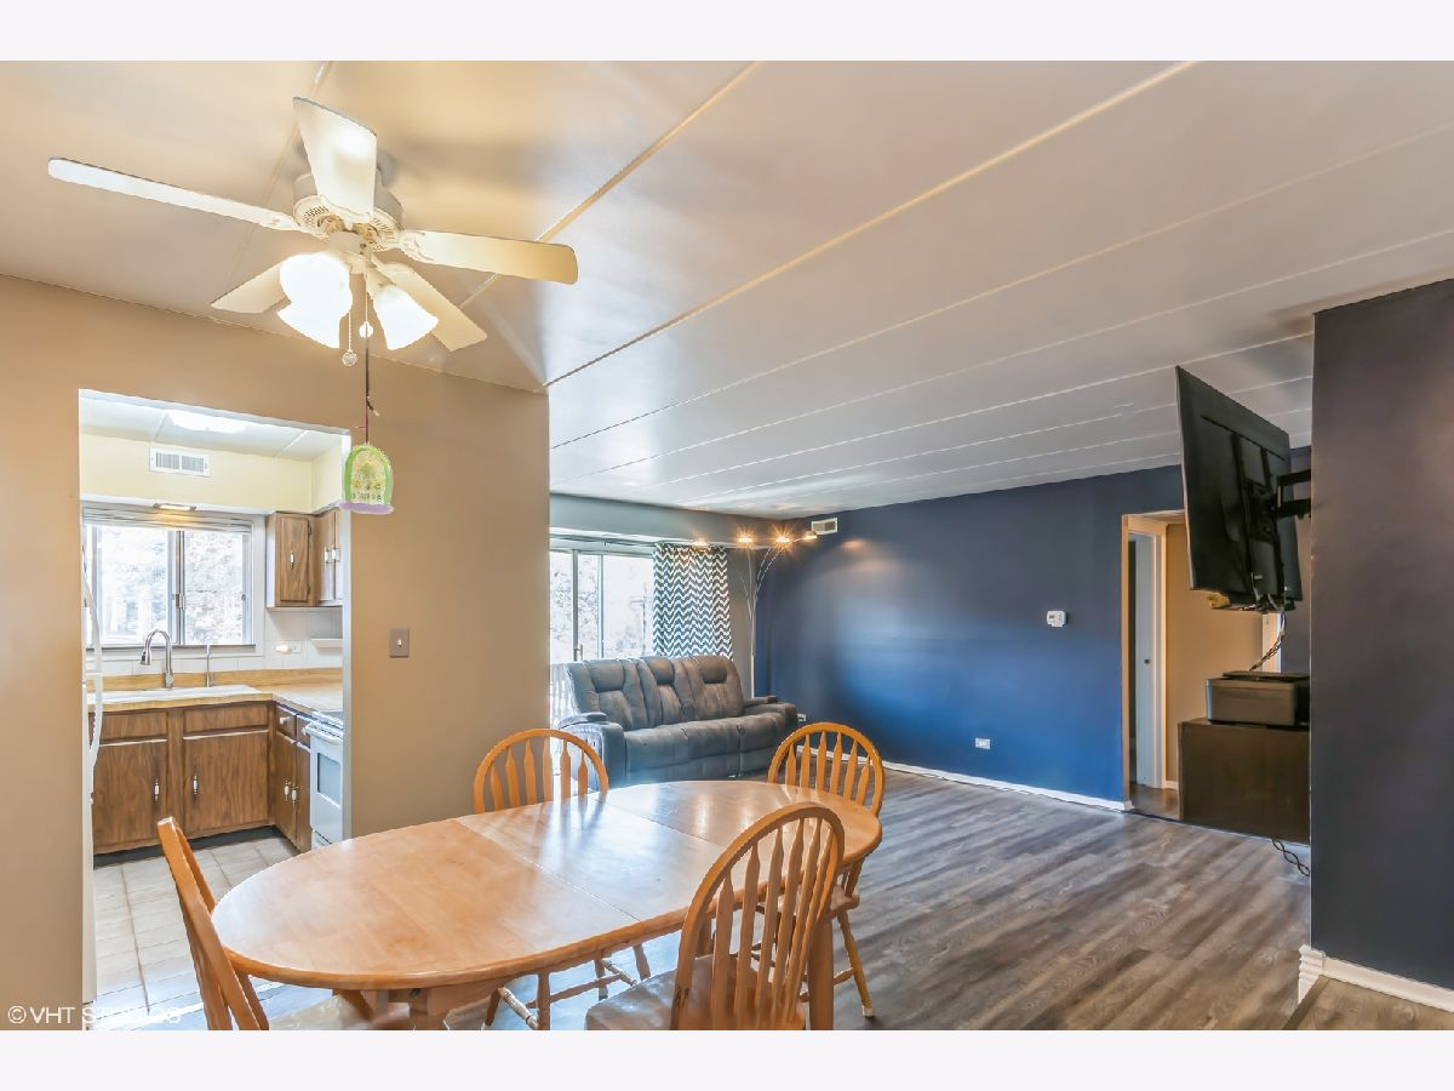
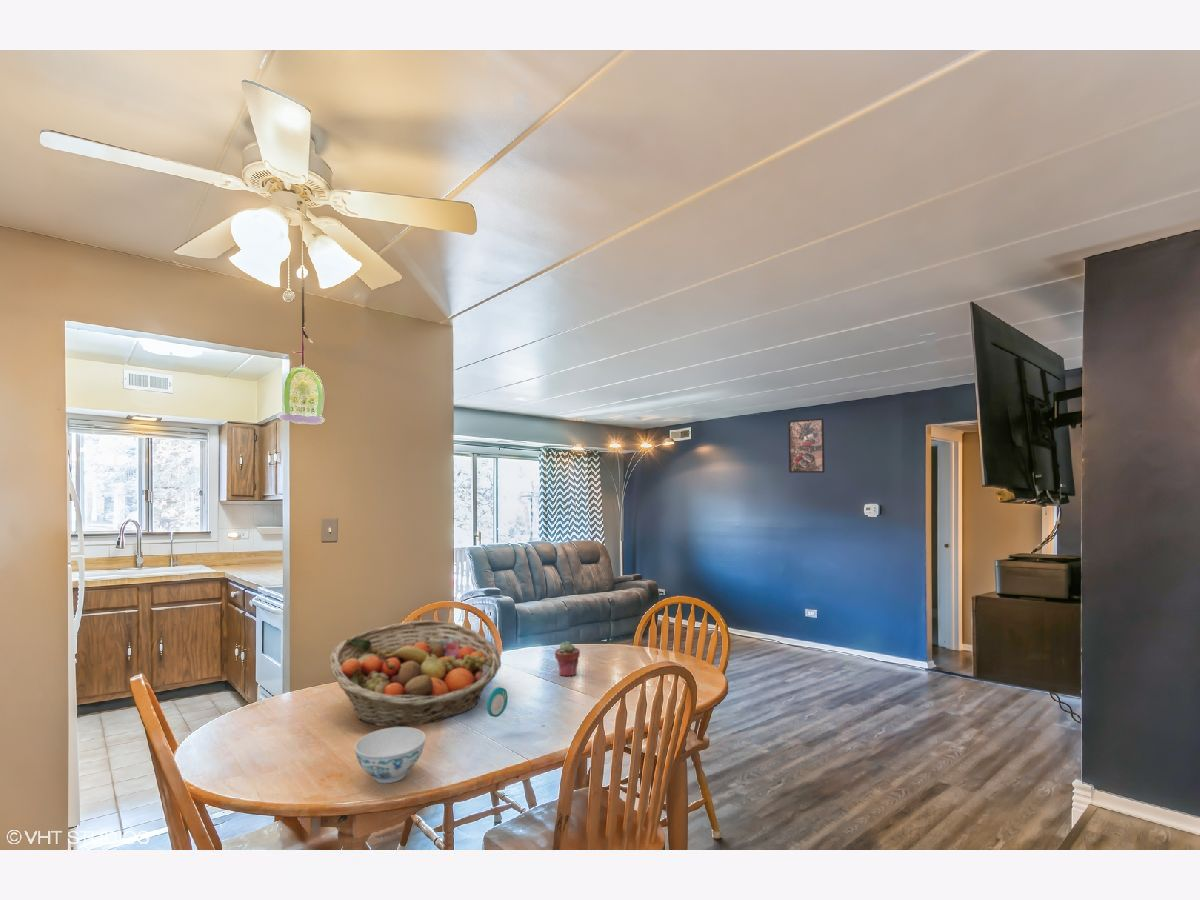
+ fruit basket (418, 670)
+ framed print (806, 446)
+ plate (498, 703)
+ potted succulent (567, 657)
+ chinaware (390, 758)
